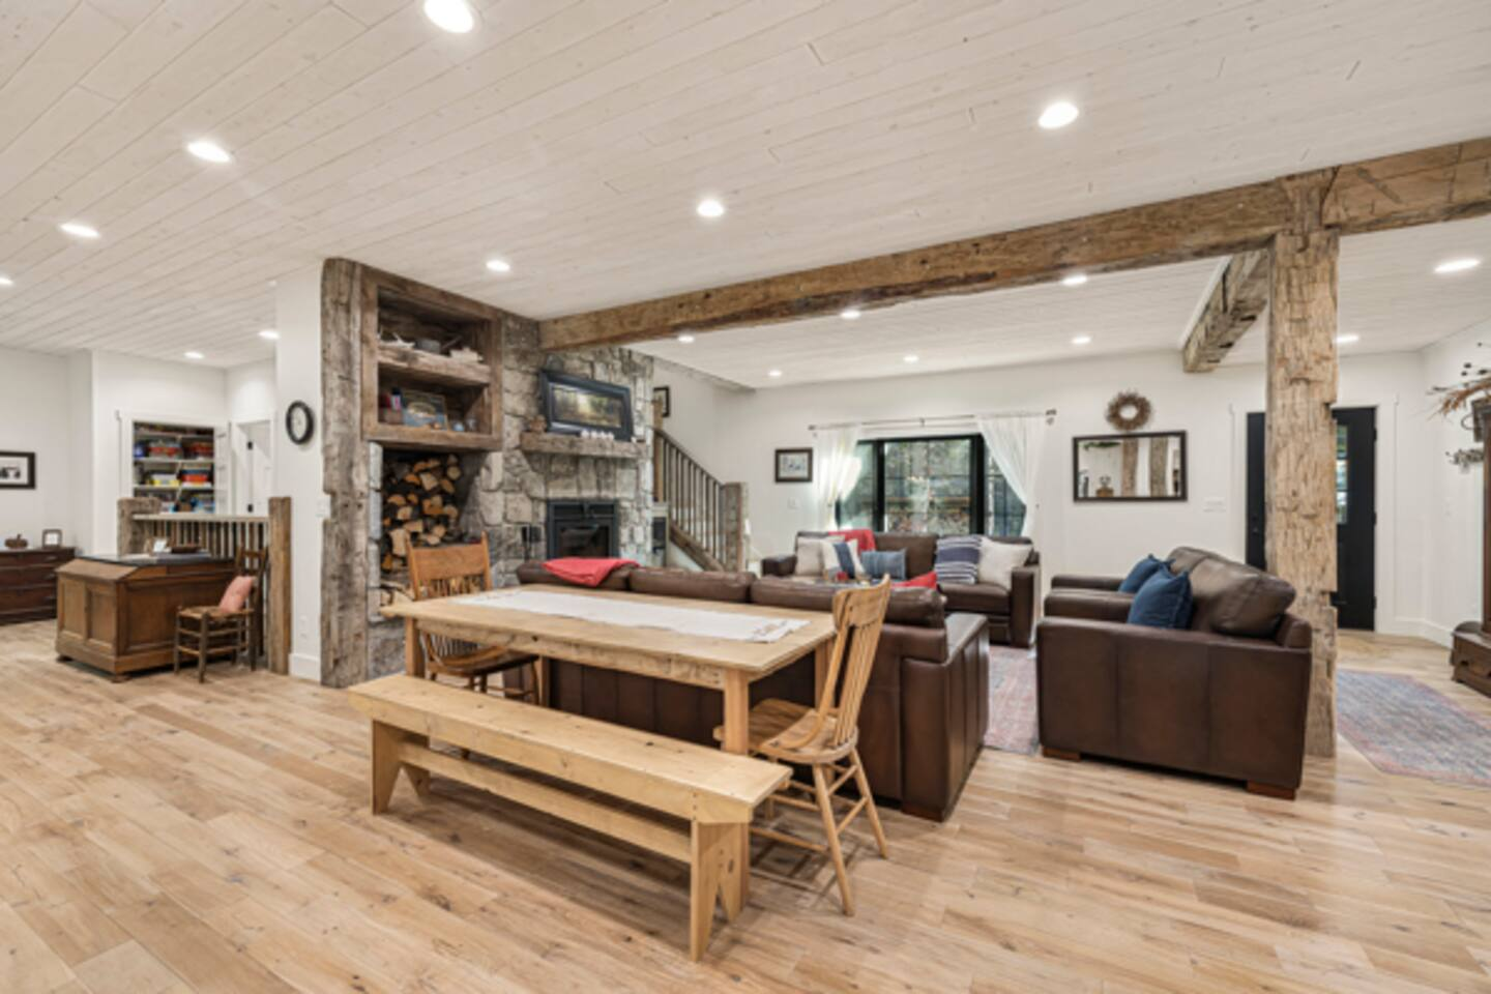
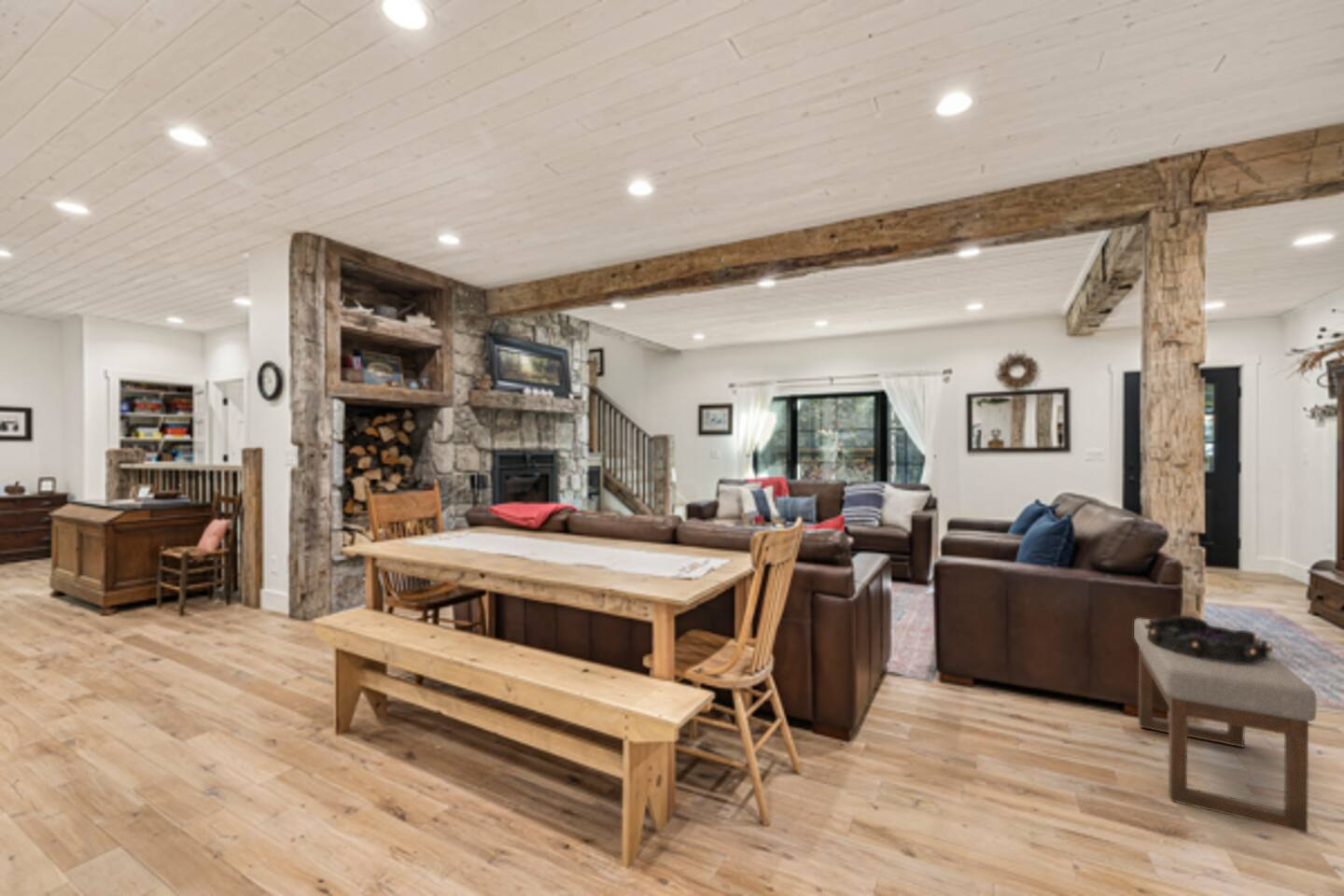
+ decorative bowl (1204, 636)
+ ottoman (1209, 707)
